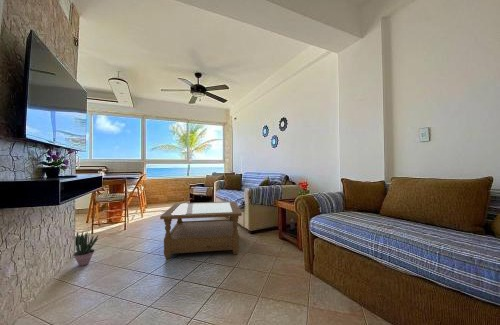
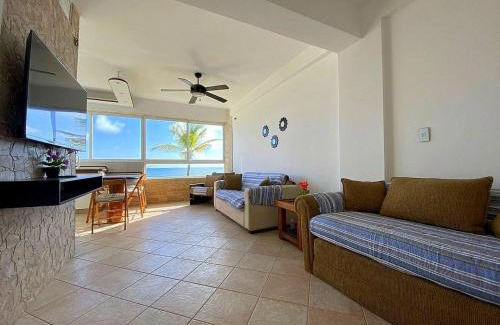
- potted plant (85, 246)
- coffee table (204, 226)
